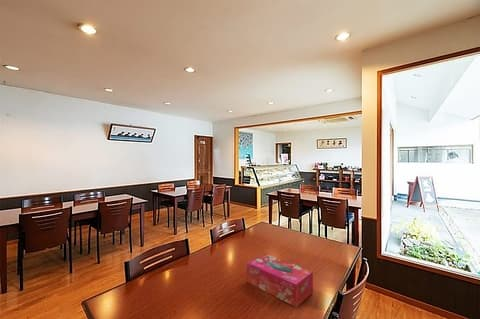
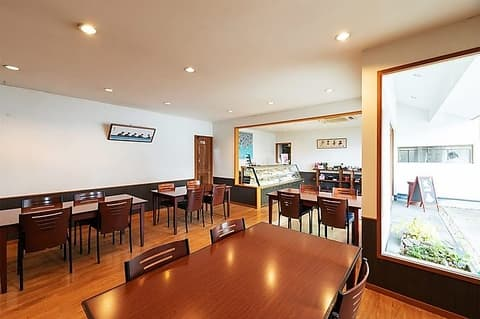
- tissue box (278, 276)
